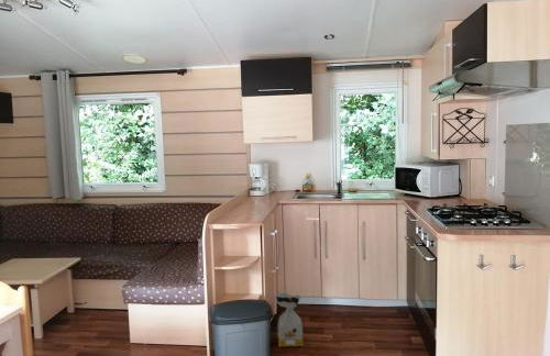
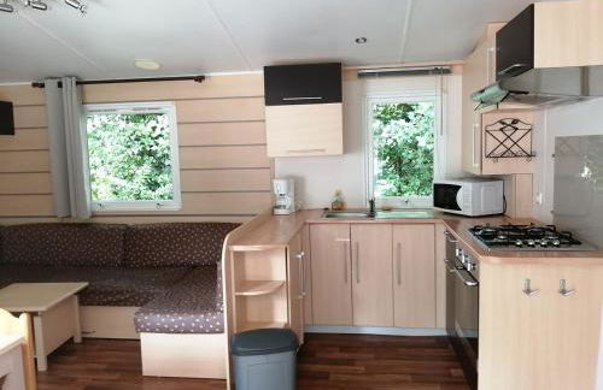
- bag (288, 316)
